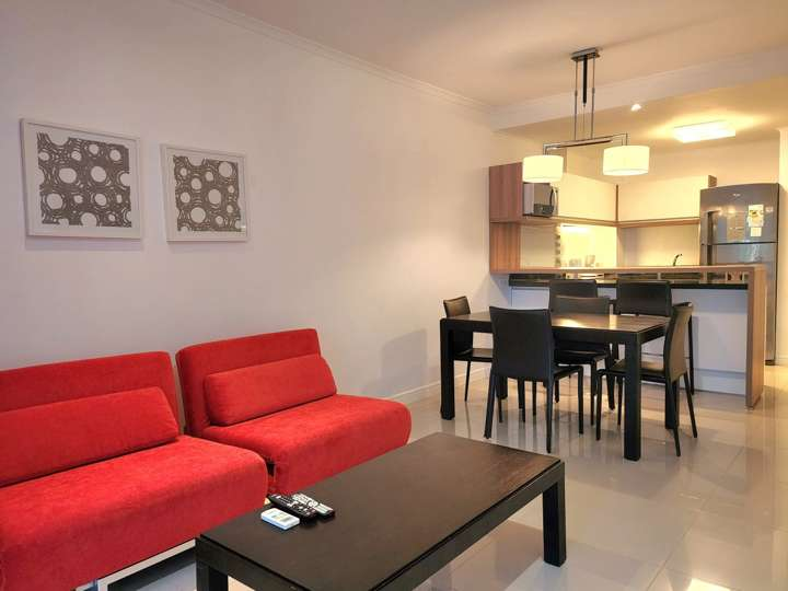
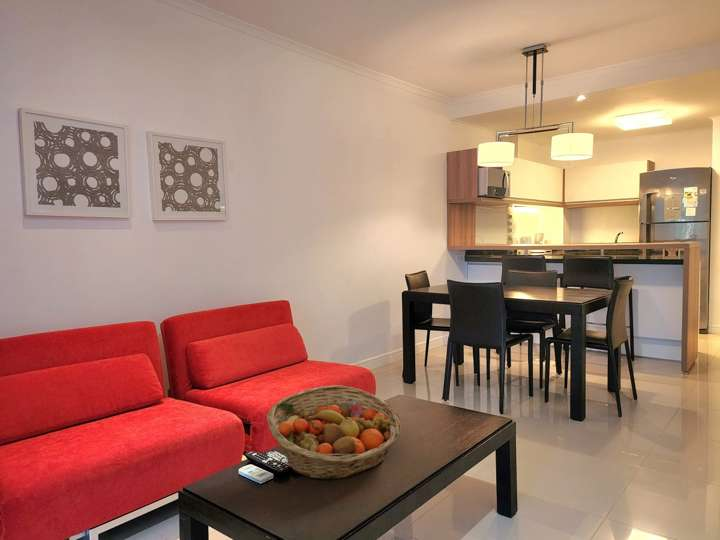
+ fruit basket (335, 429)
